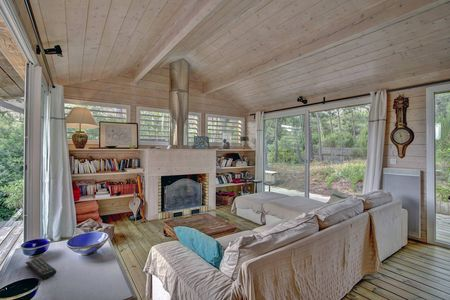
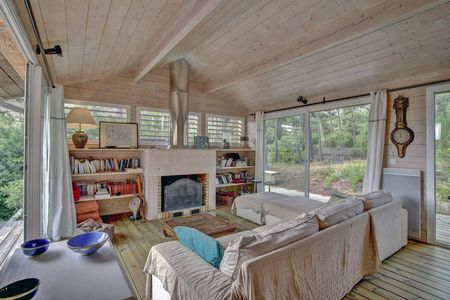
- remote control (40, 267)
